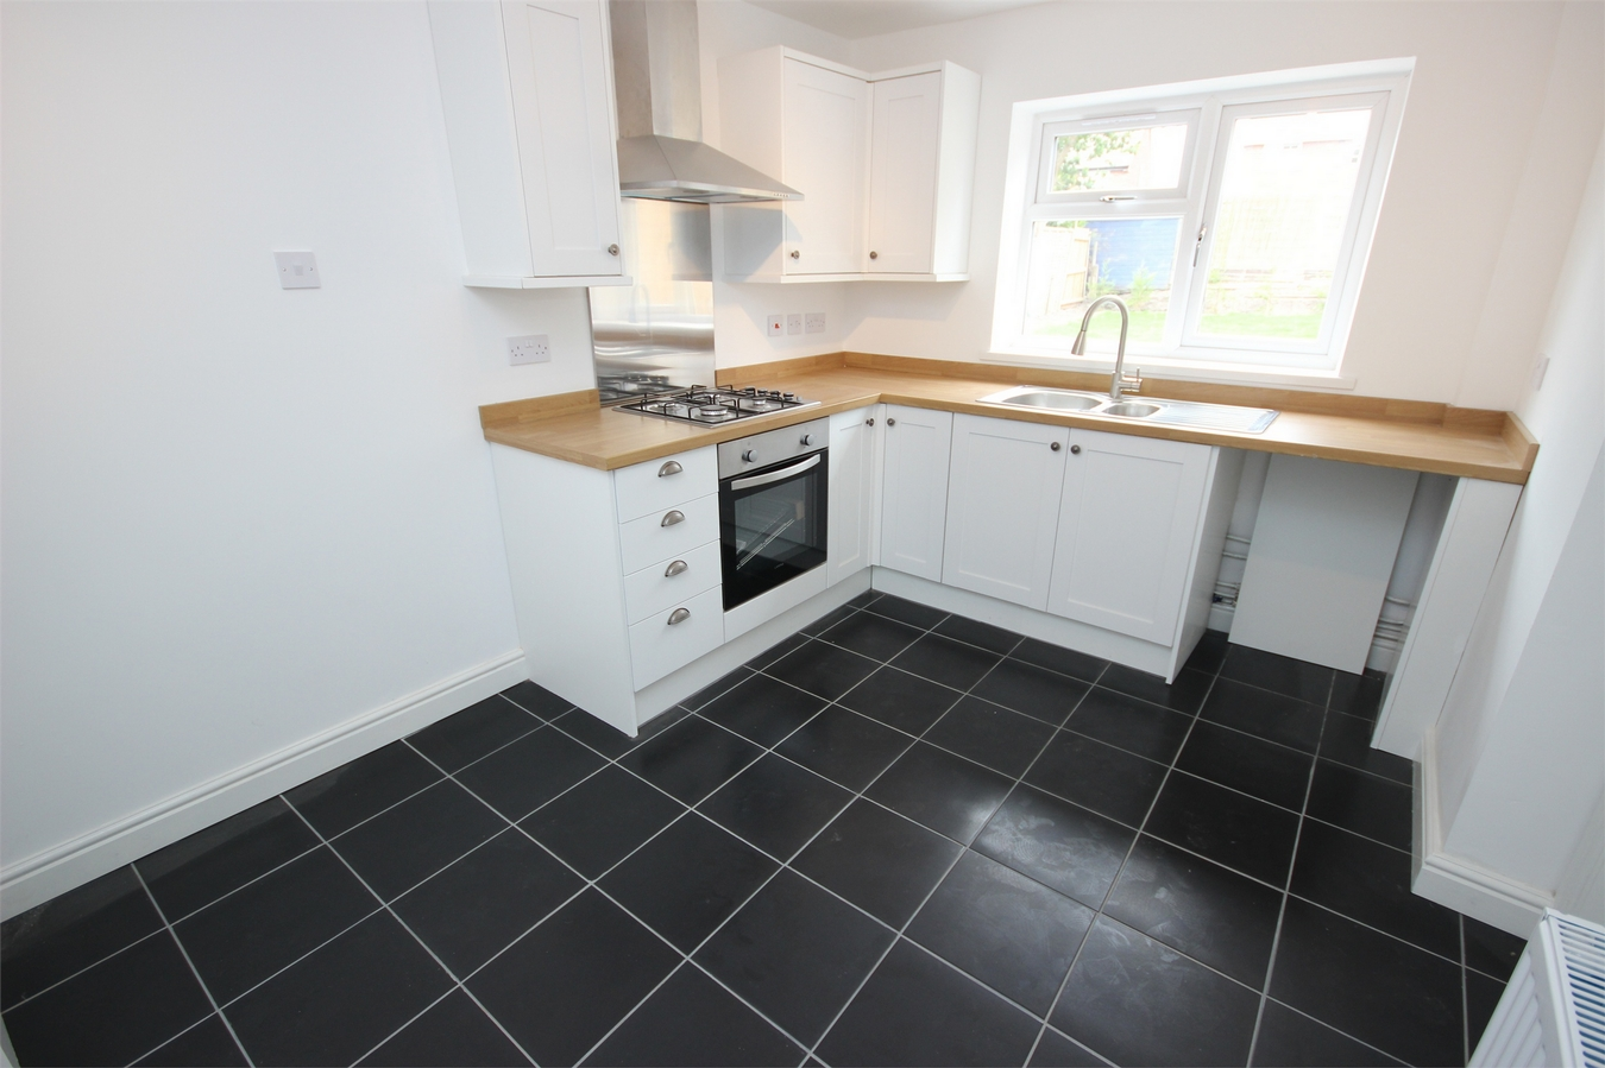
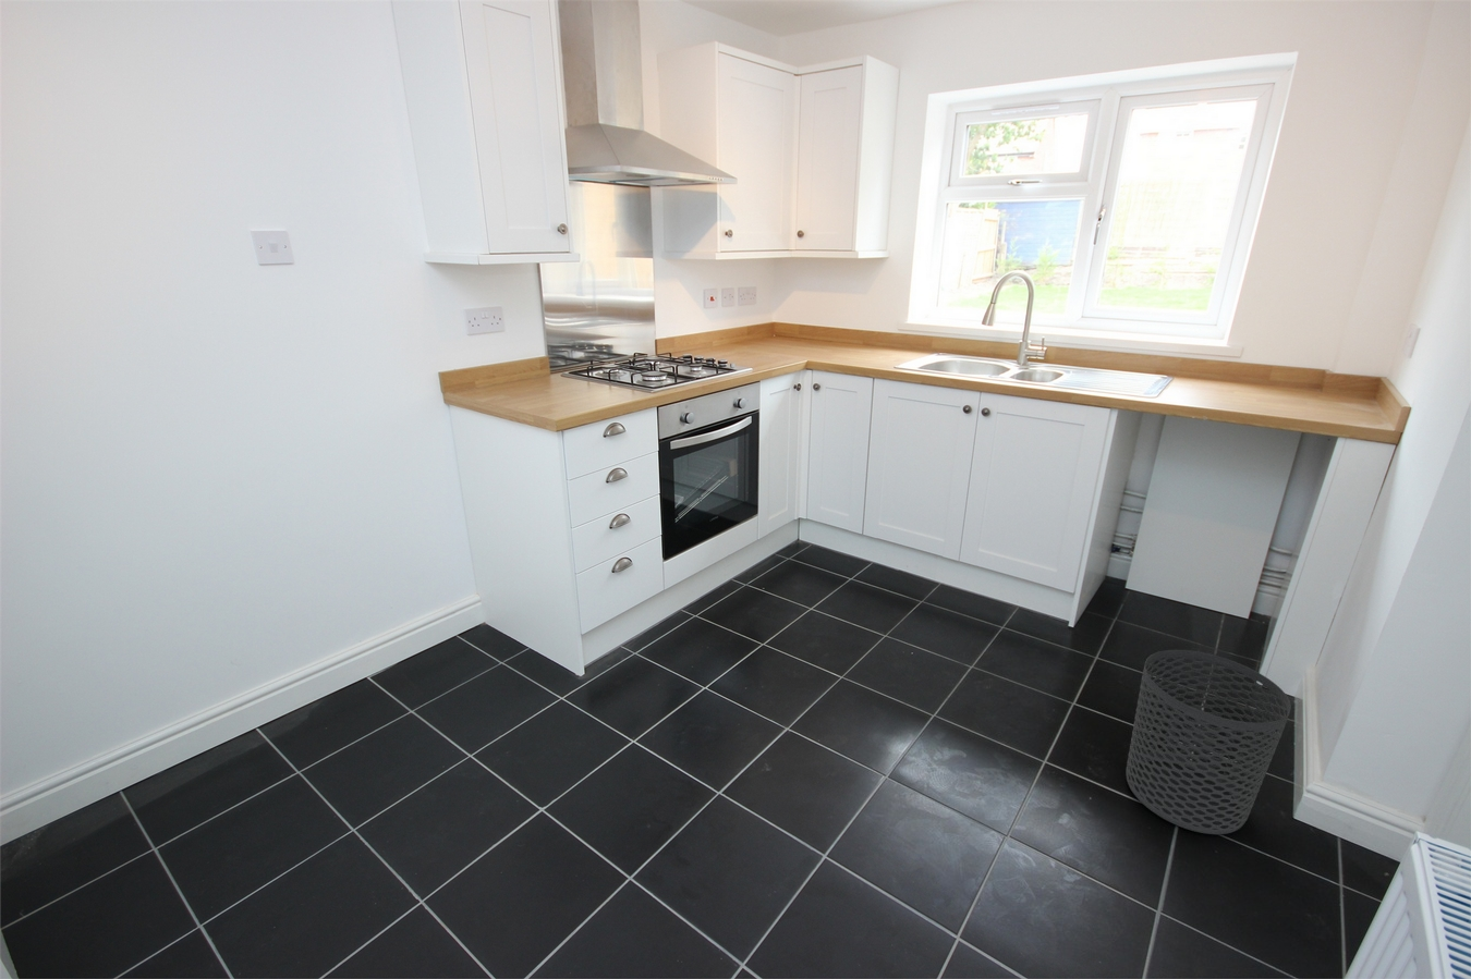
+ waste bin (1198, 741)
